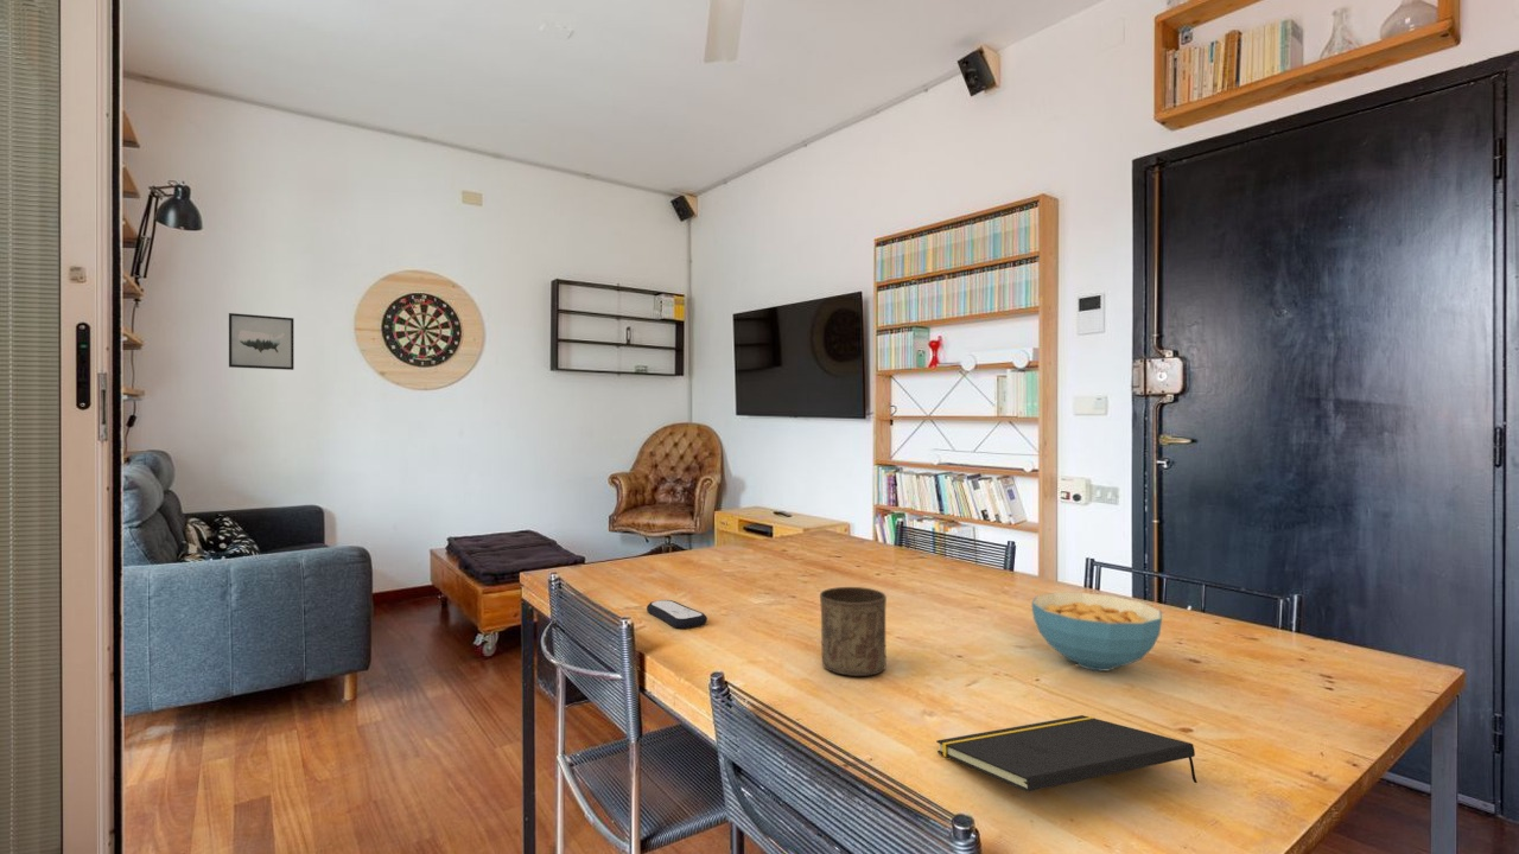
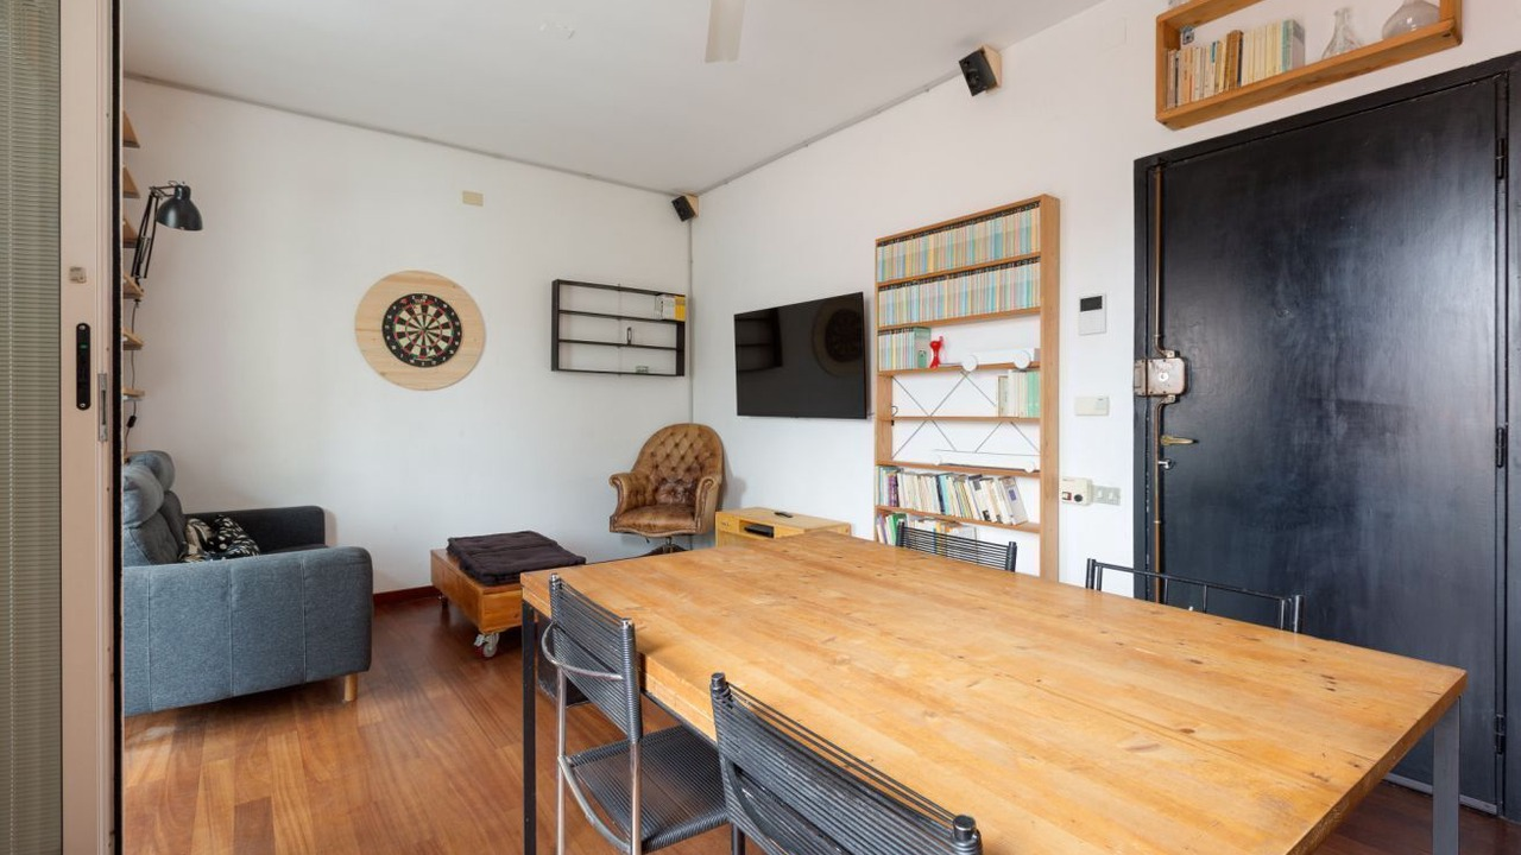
- cup (852, 630)
- wall art (261, 342)
- notepad (1059, 748)
- remote control (674, 612)
- cereal bowl (1094, 635)
